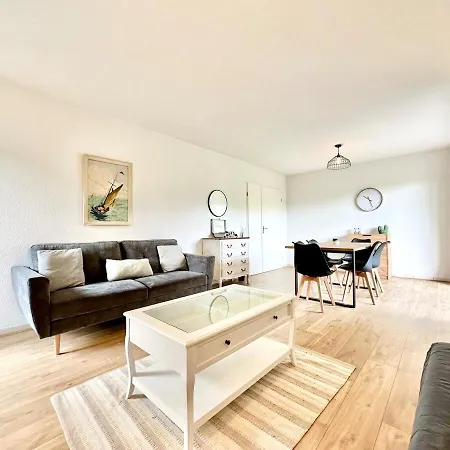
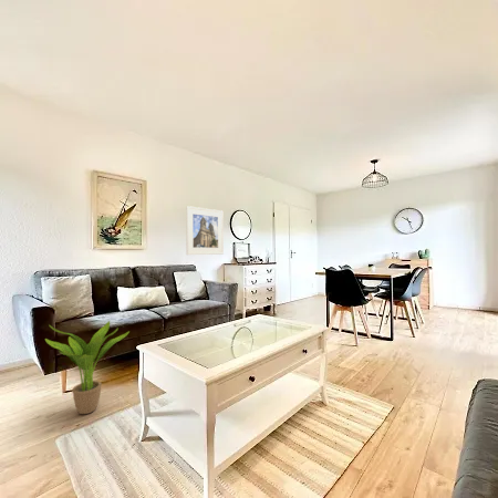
+ potted plant (90, 365)
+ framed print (205, 231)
